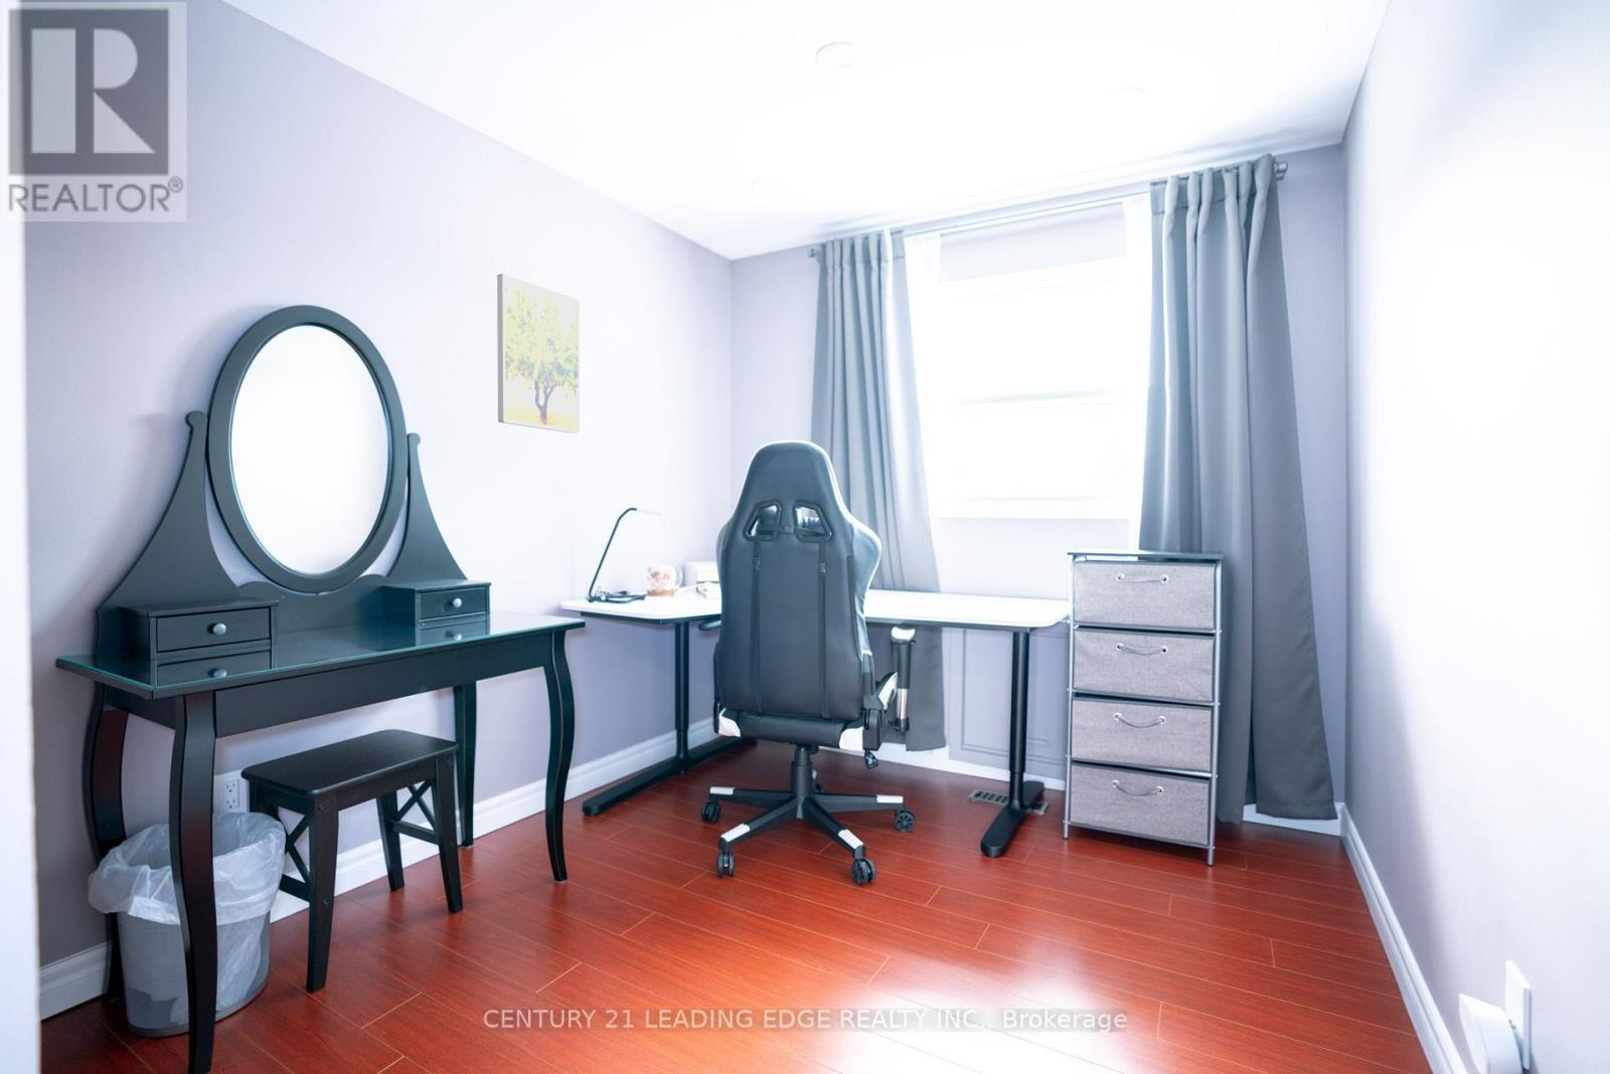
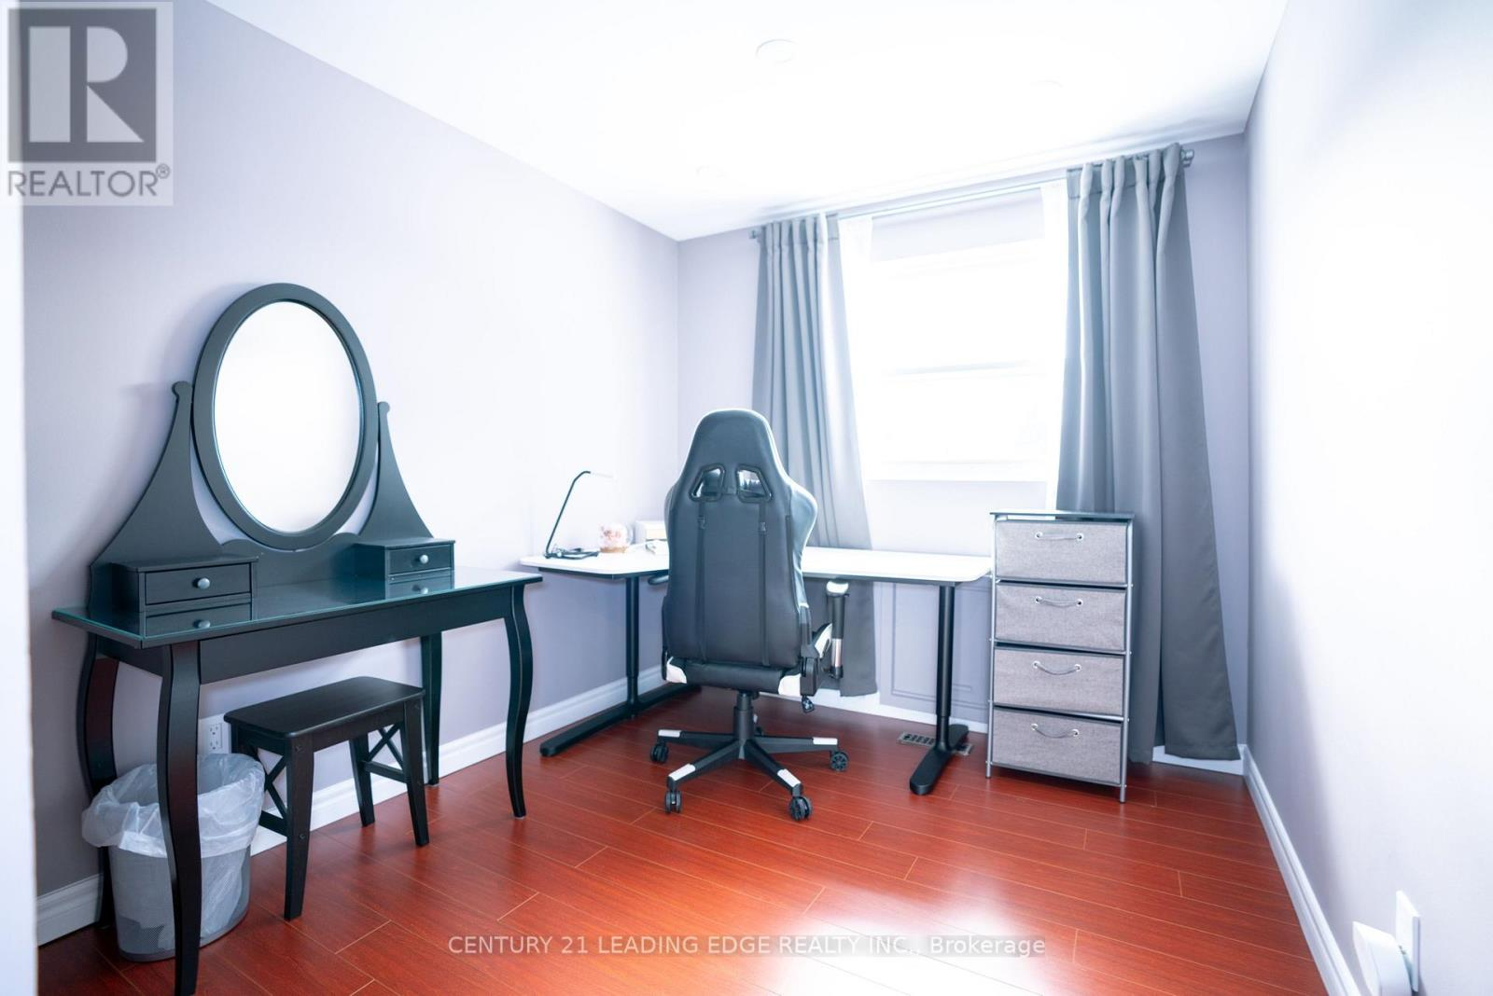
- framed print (541, 357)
